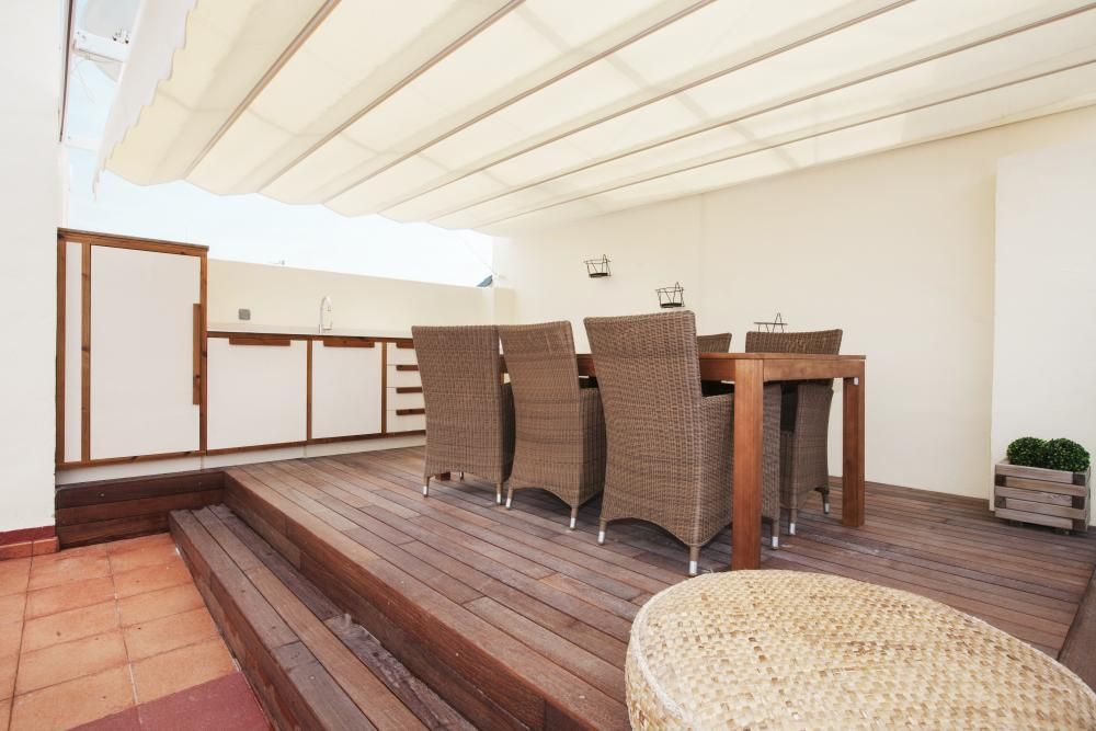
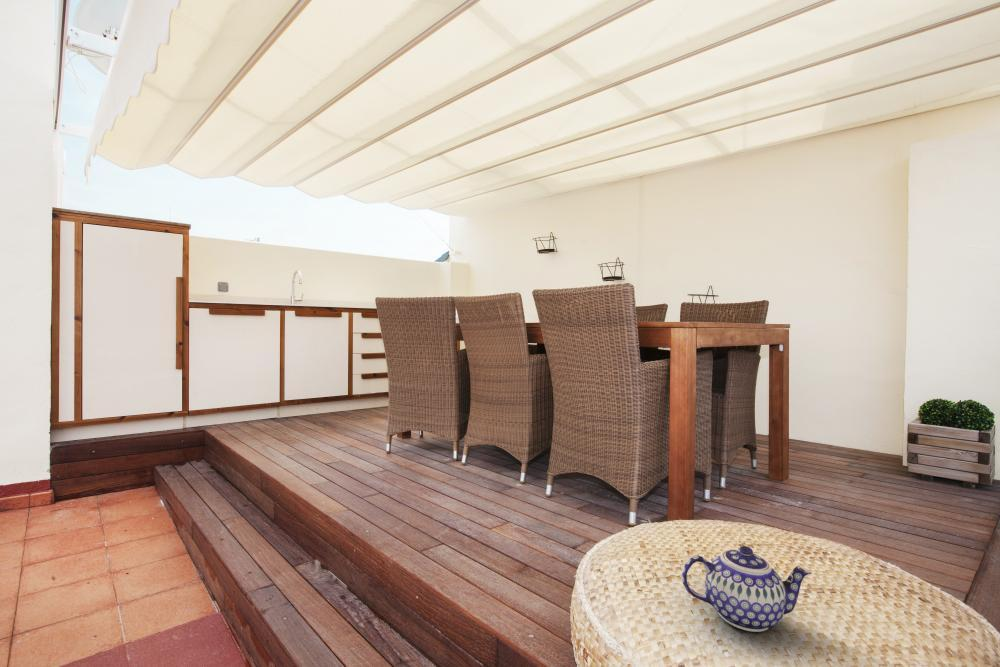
+ teapot (745, 582)
